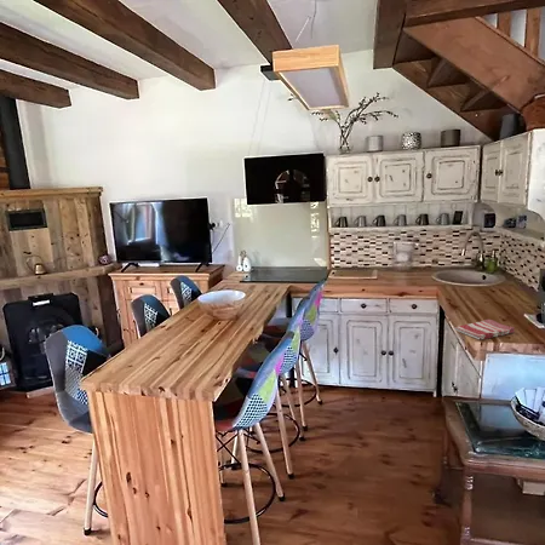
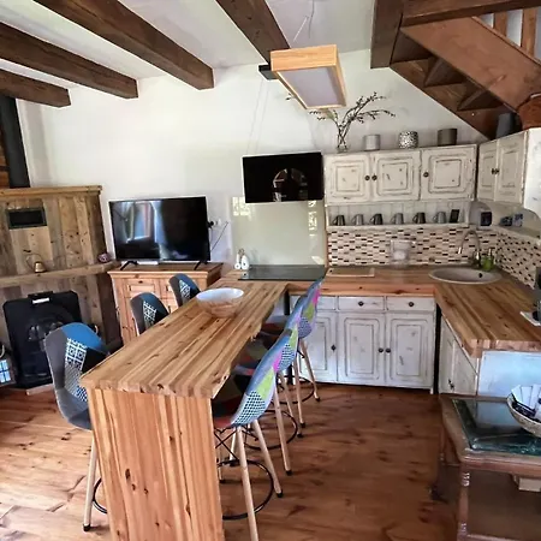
- dish towel (483, 328)
